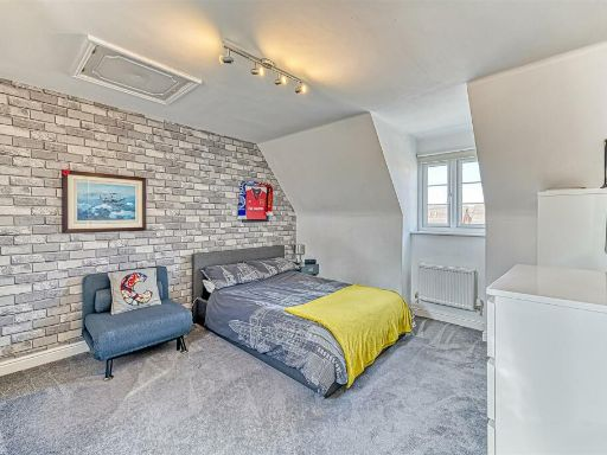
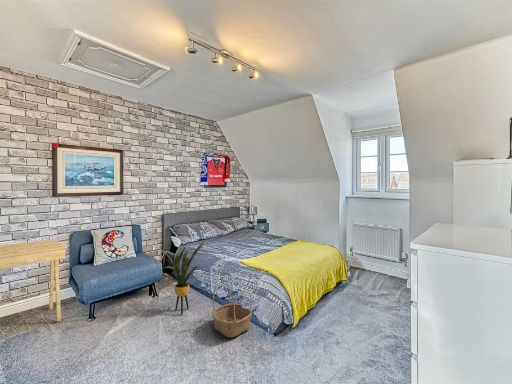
+ basket (231, 307)
+ side table (21, 265)
+ house plant (186, 277)
